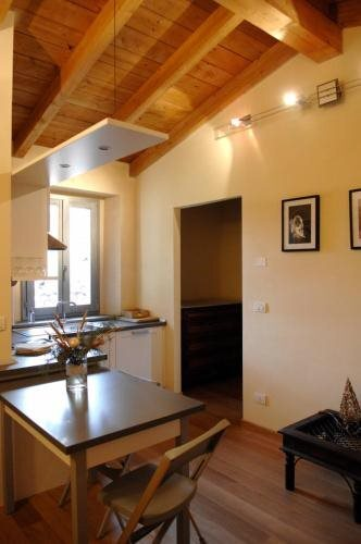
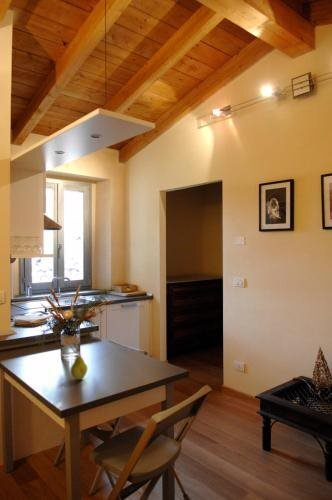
+ fruit (79, 367)
